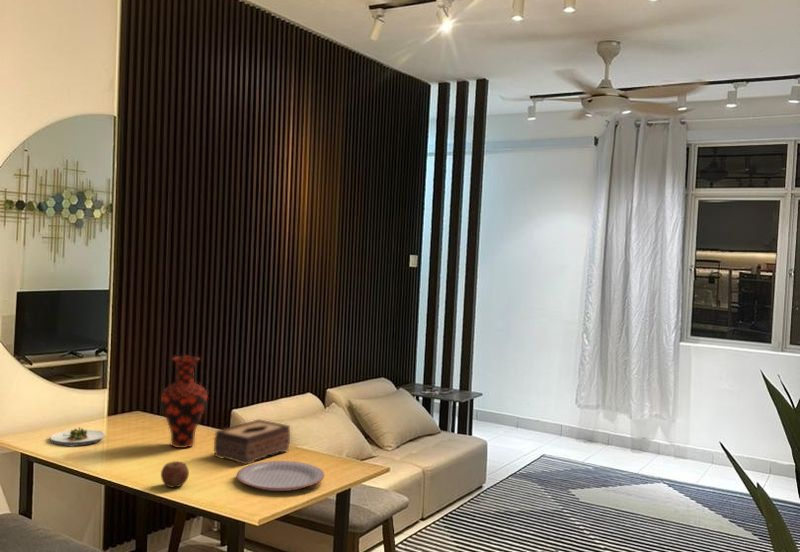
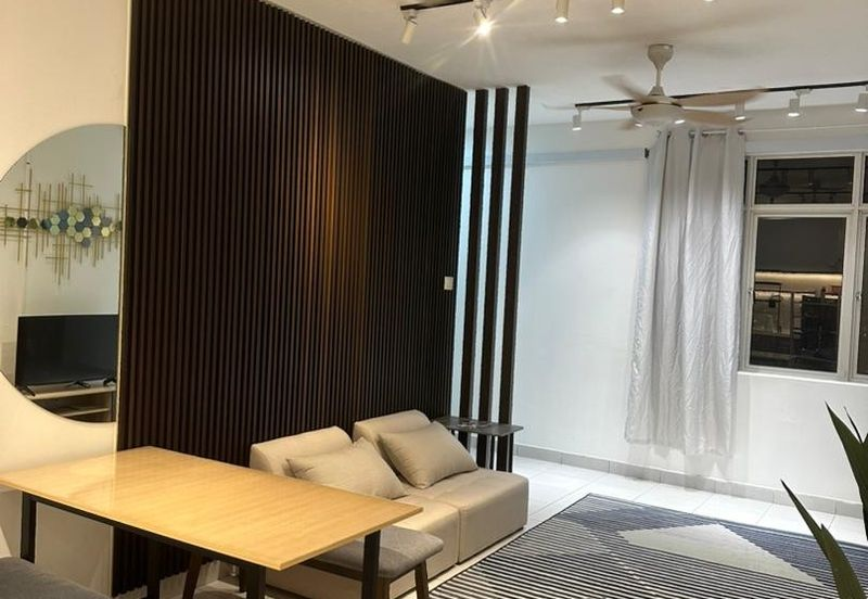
- tissue box (253, 440)
- plate (280, 477)
- apple (175, 473)
- salad plate (77, 433)
- vase (184, 401)
